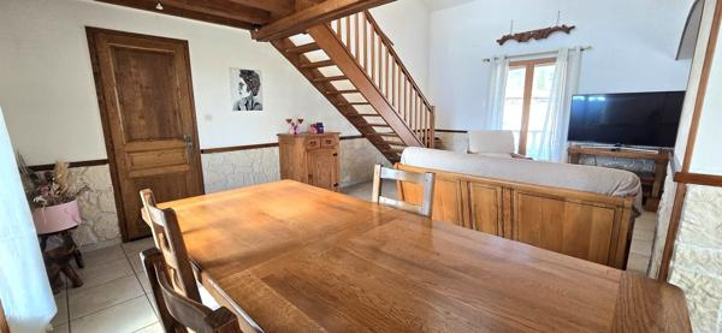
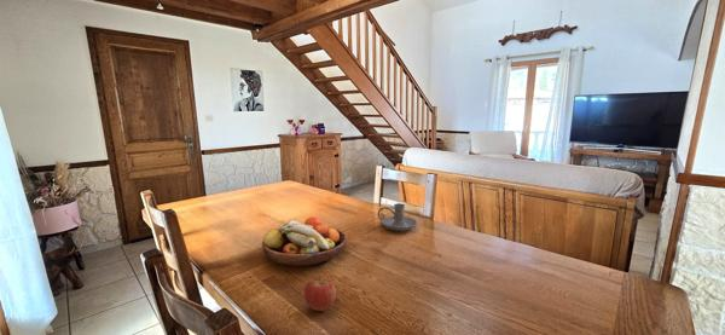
+ fruit bowl (304, 235)
+ apple (320, 293)
+ candle holder (395, 215)
